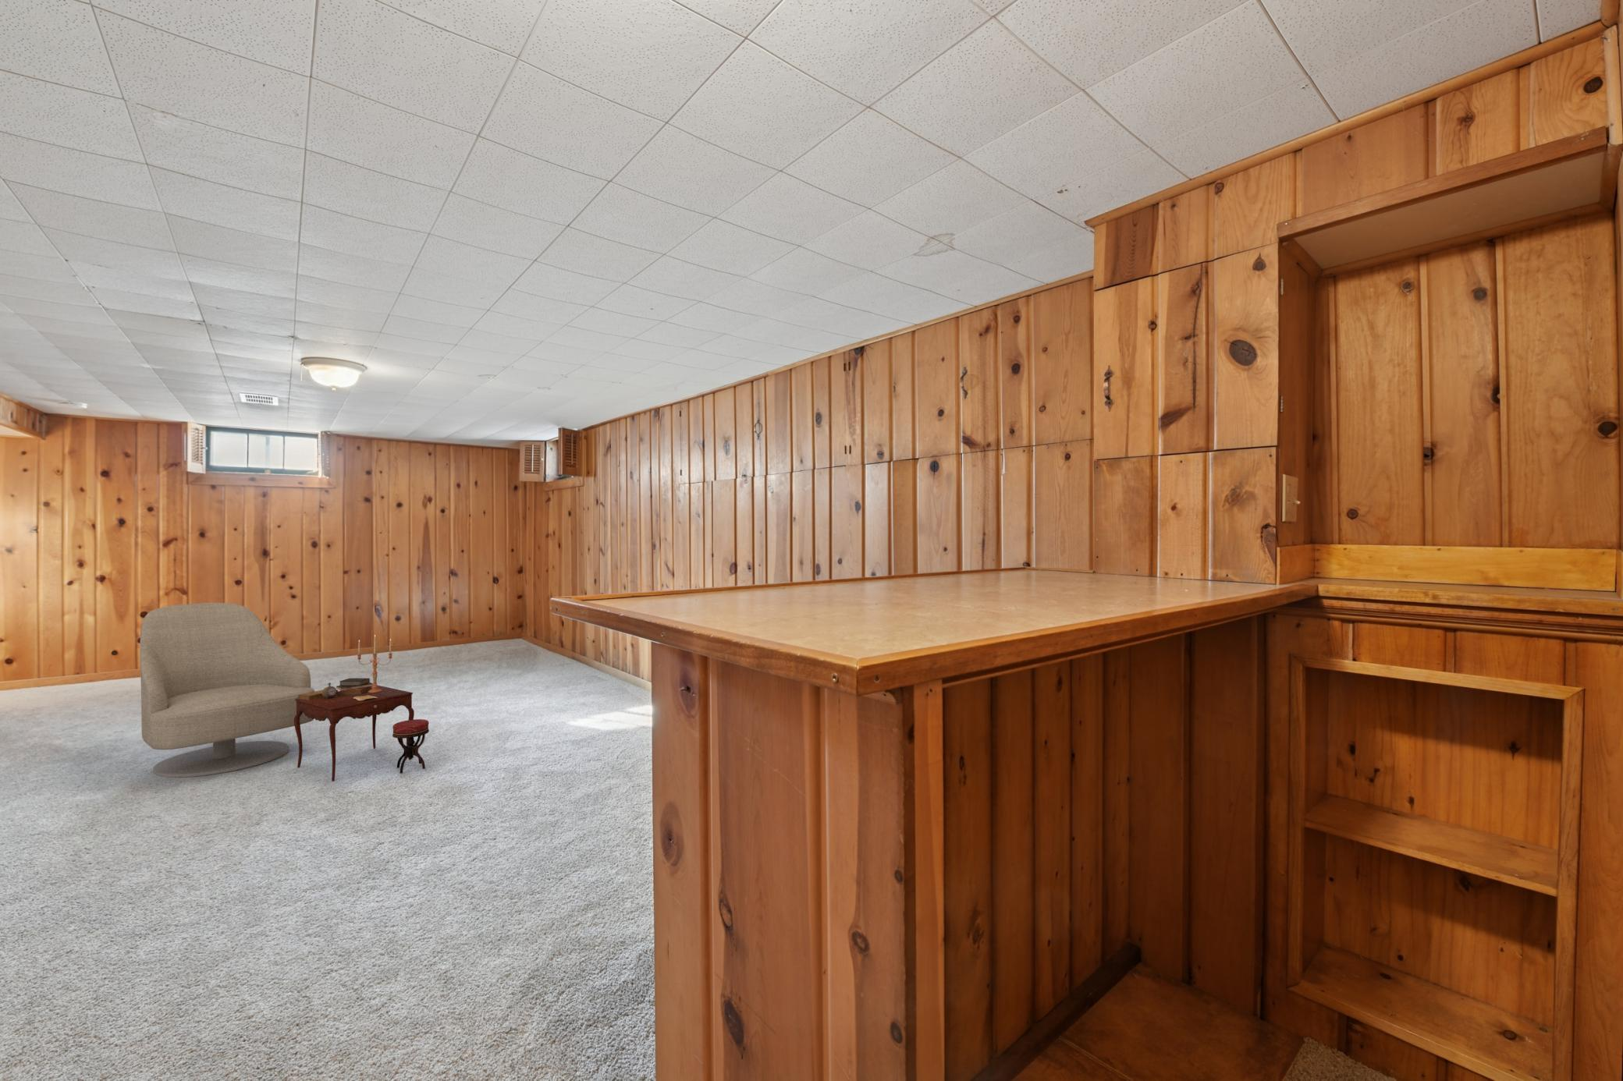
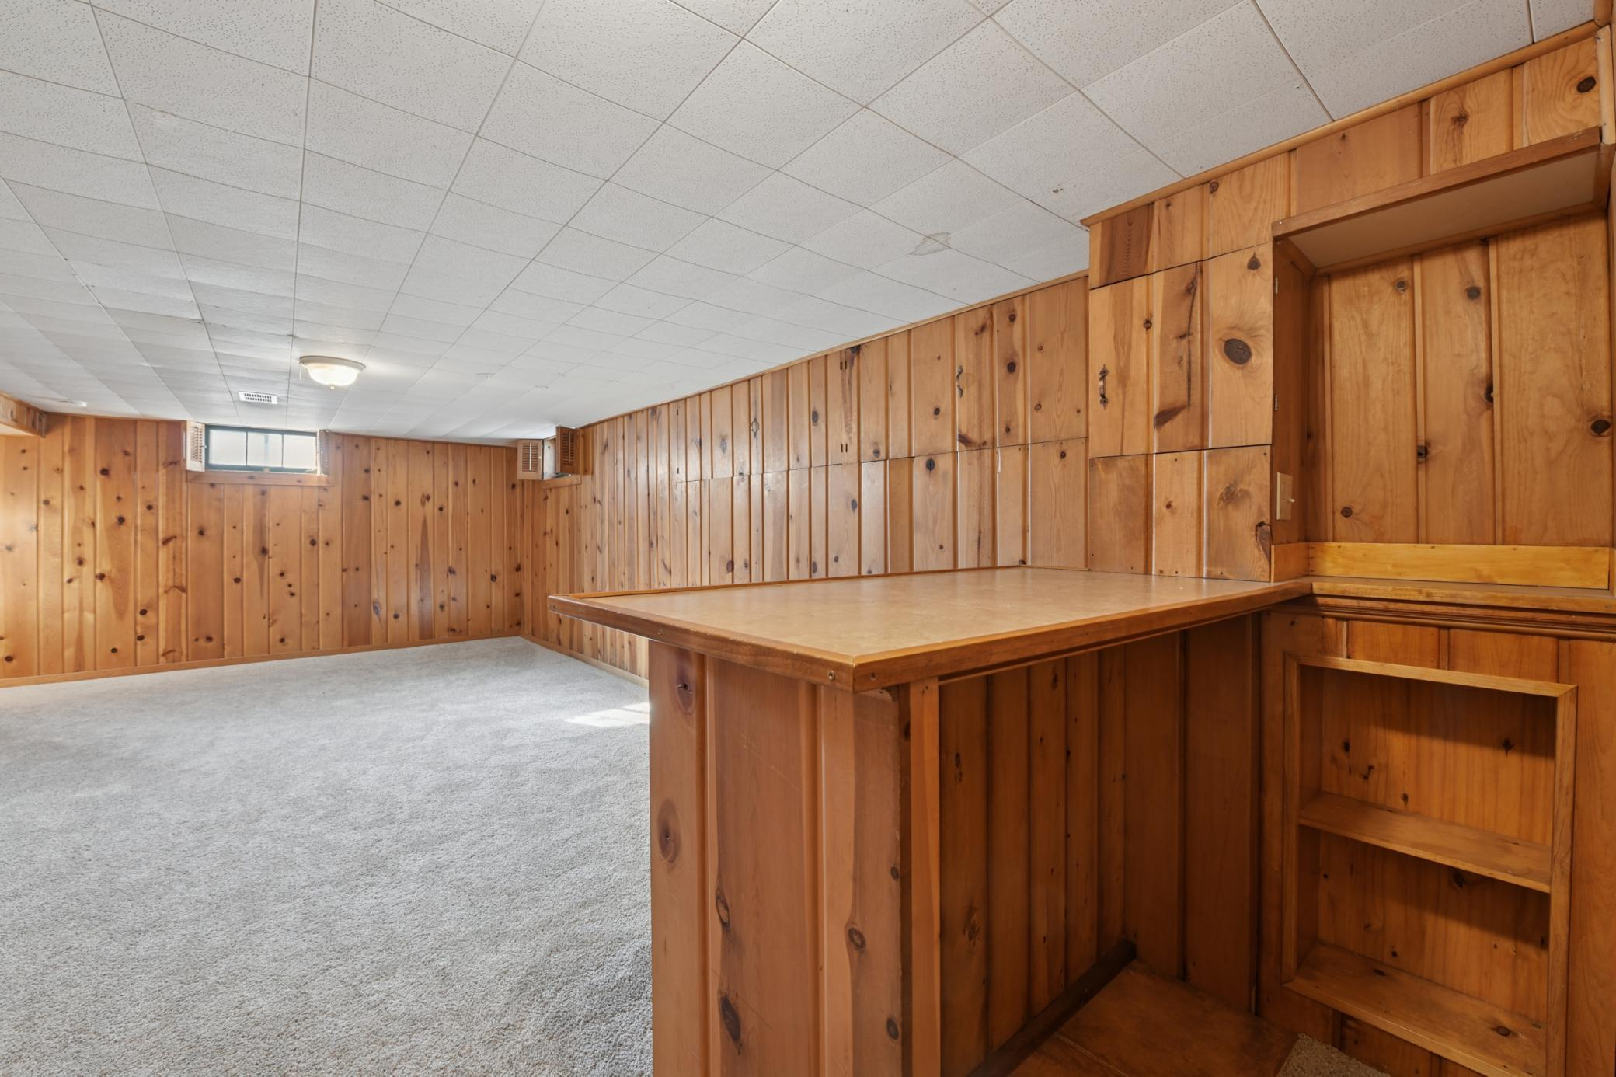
- armchair (220, 682)
- side table (366, 702)
